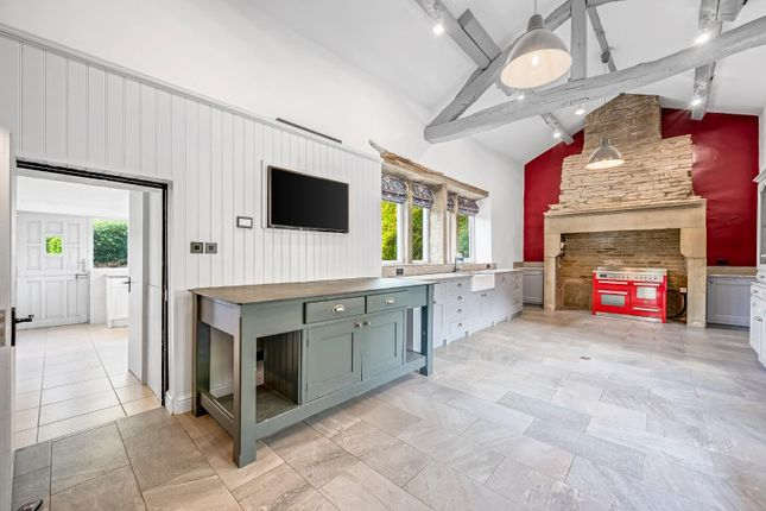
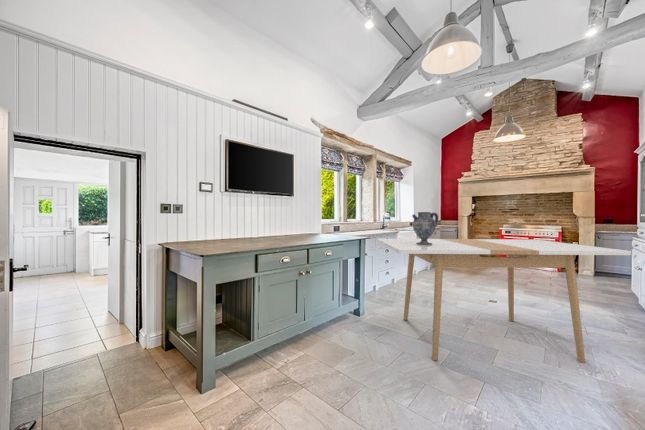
+ ceramic jug (425, 228)
+ dining table (479, 266)
